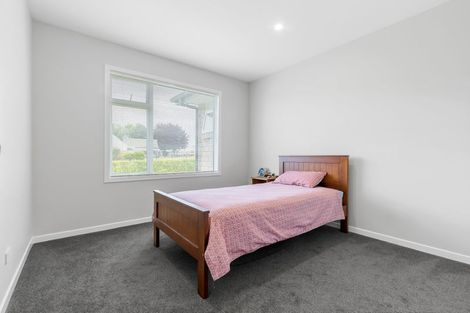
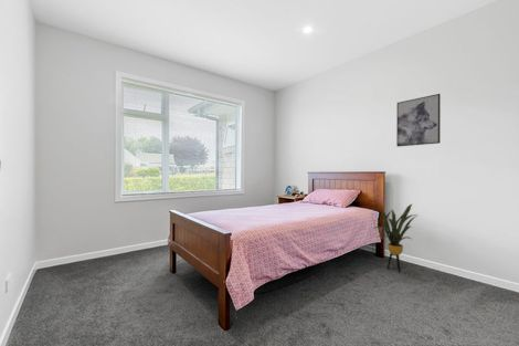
+ house plant (400, 238)
+ wall art (416, 122)
